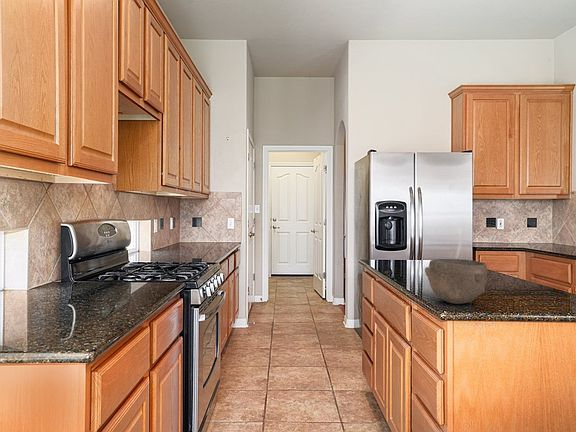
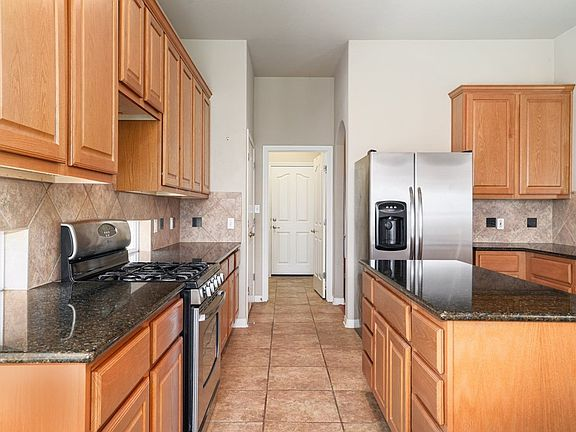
- bowl (456, 281)
